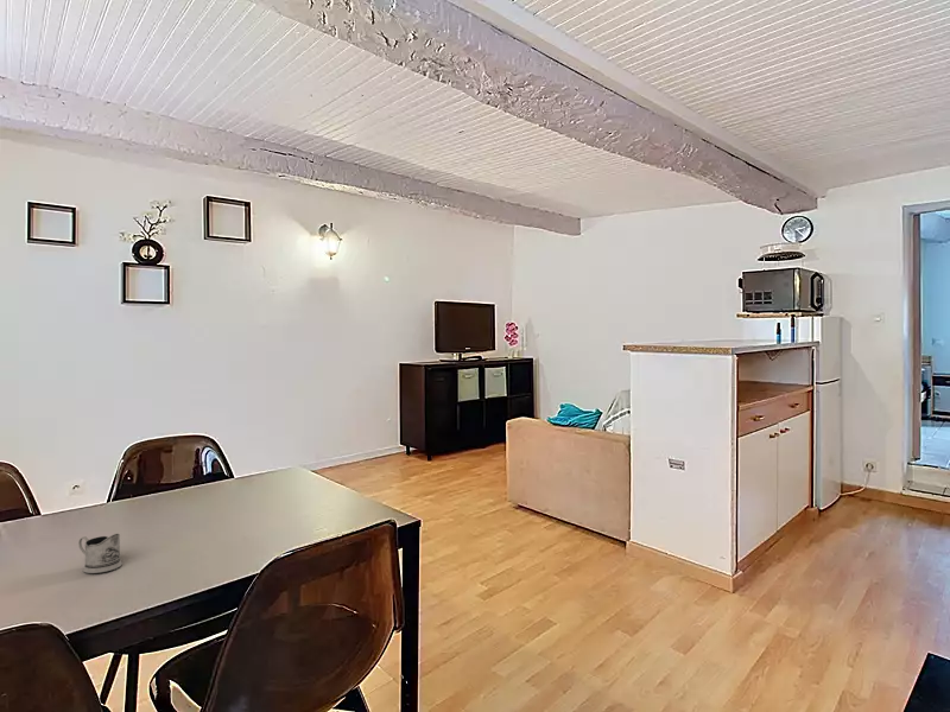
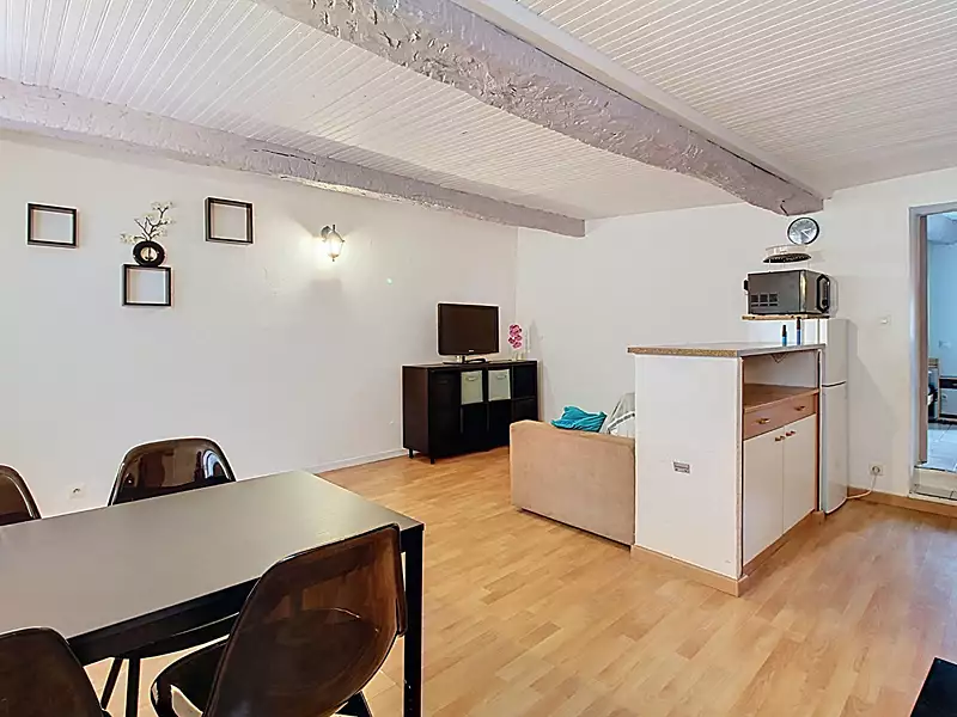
- tea glass holder (97, 549)
